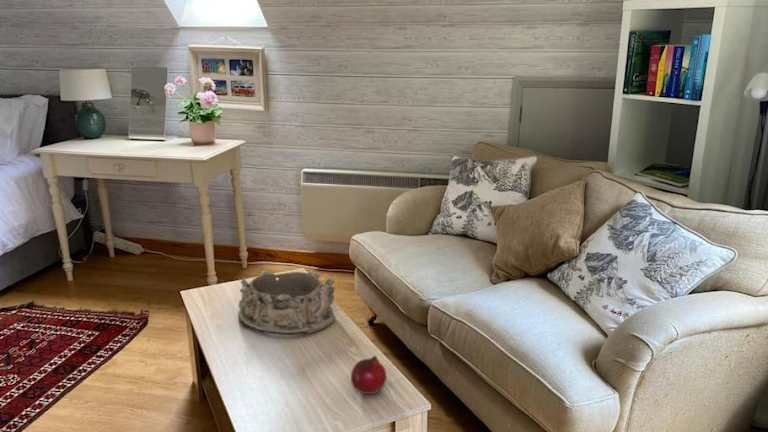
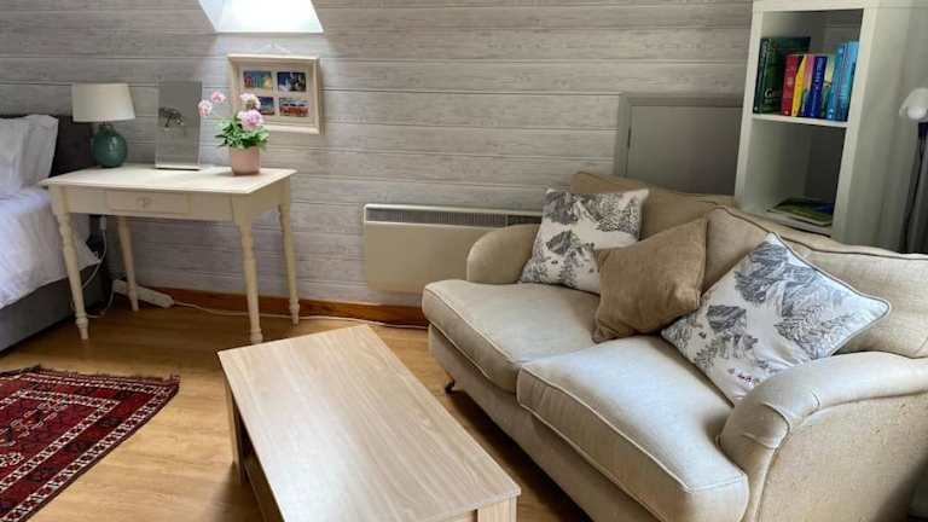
- fruit (368, 374)
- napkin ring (285, 297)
